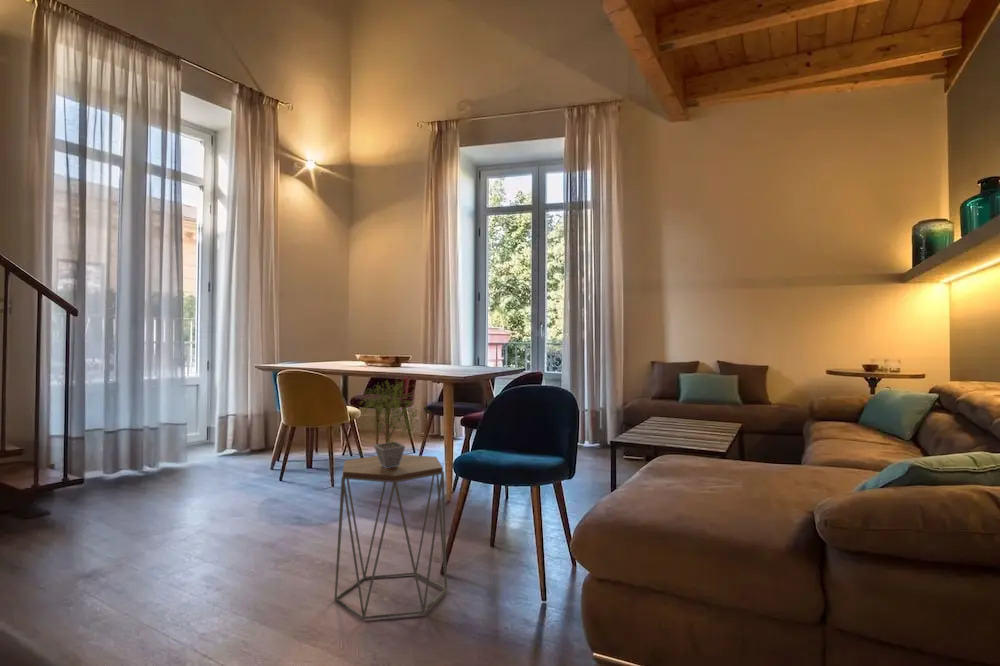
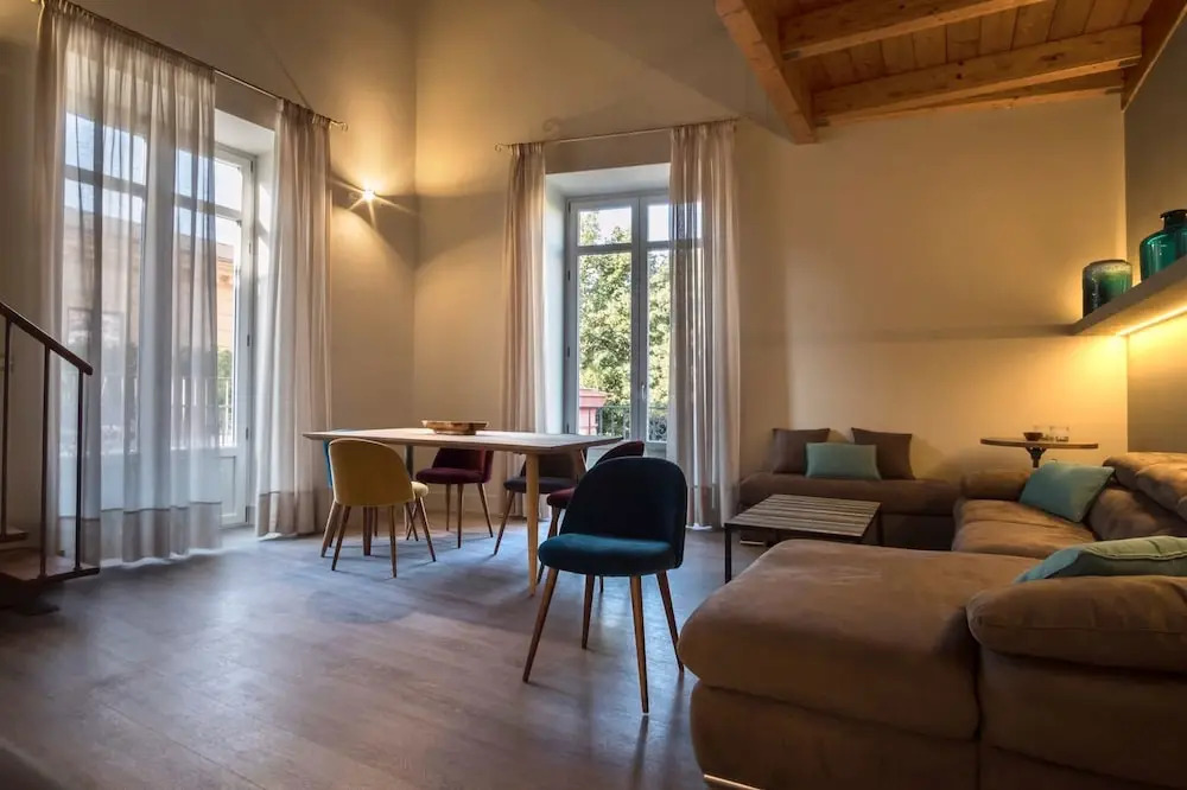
- side table (385, 526)
- potted plant (392, 417)
